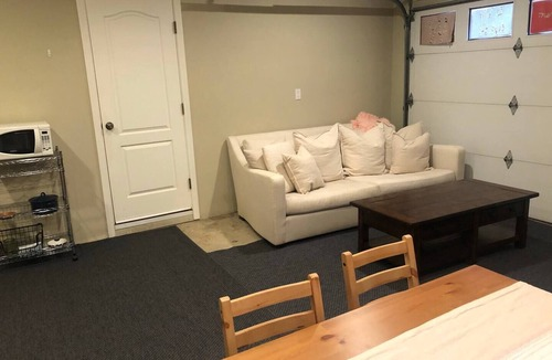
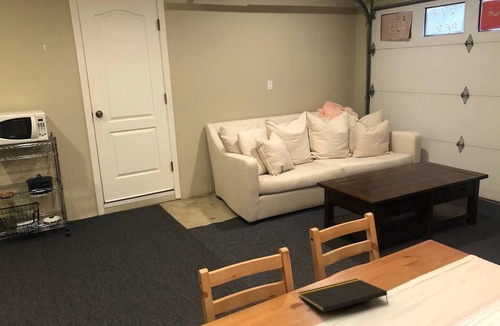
+ notepad (341, 293)
